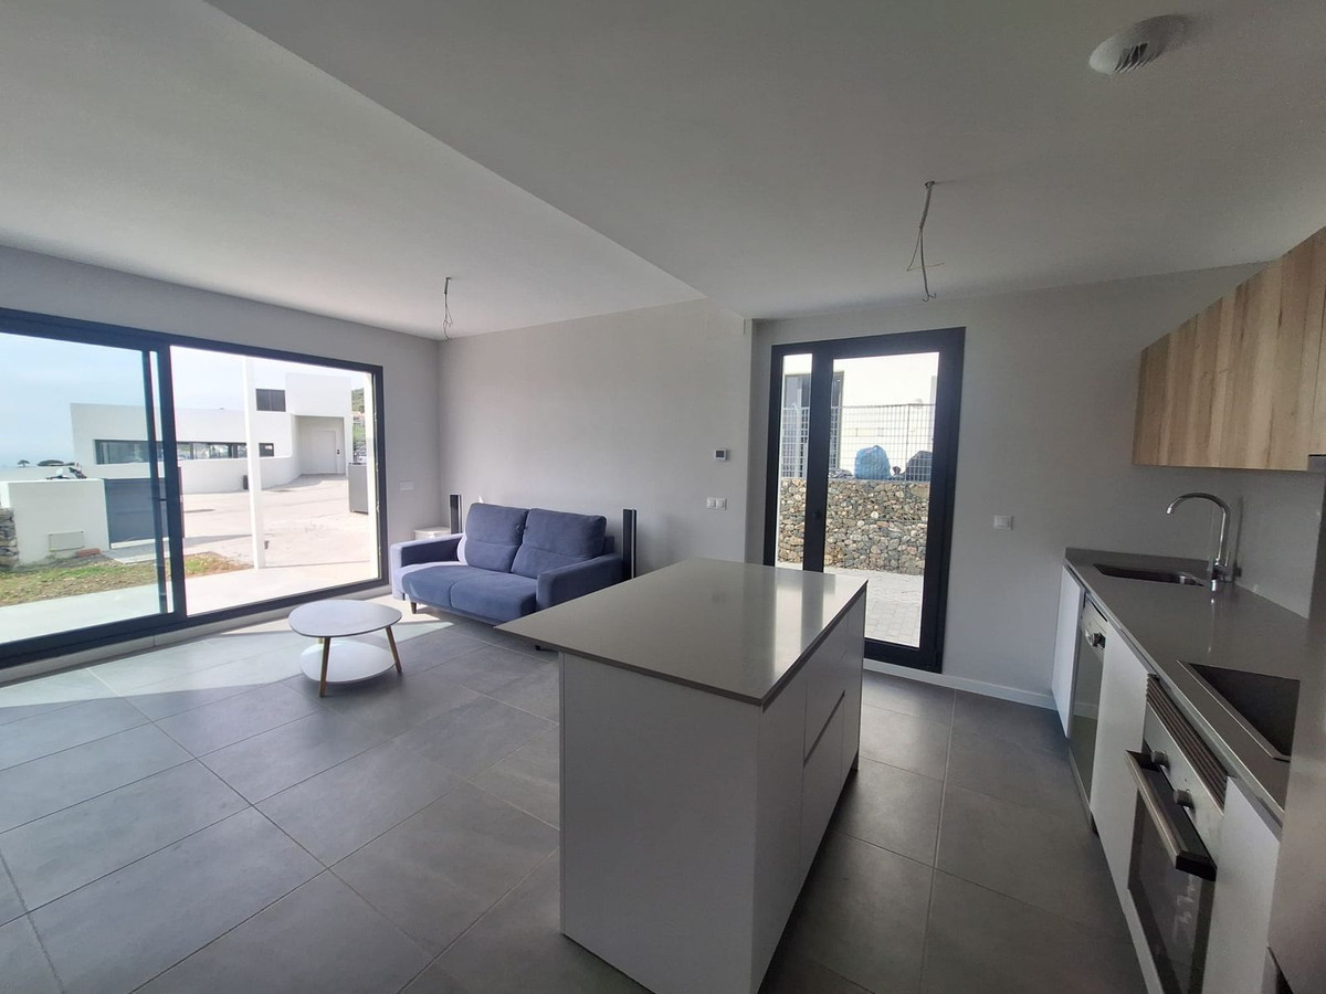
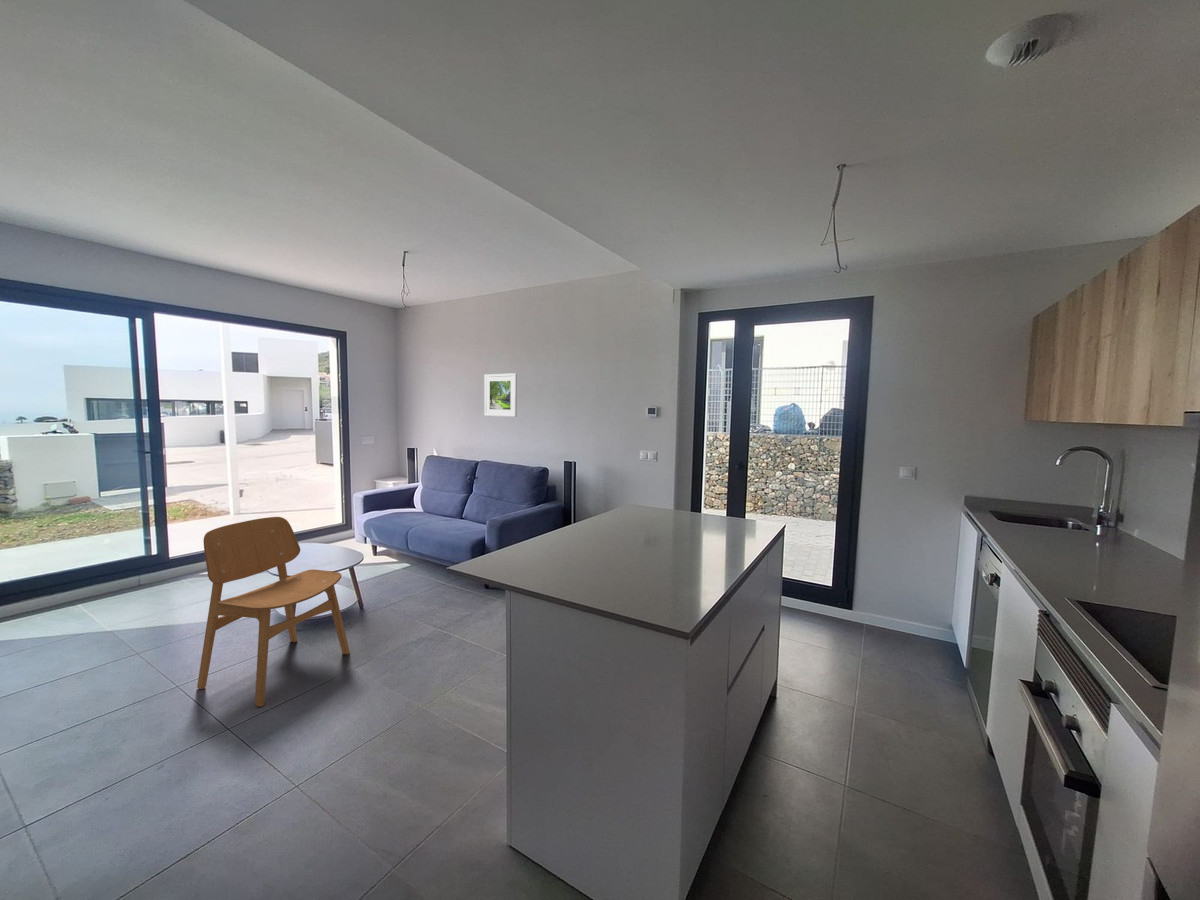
+ chair (275, 598)
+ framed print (500, 395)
